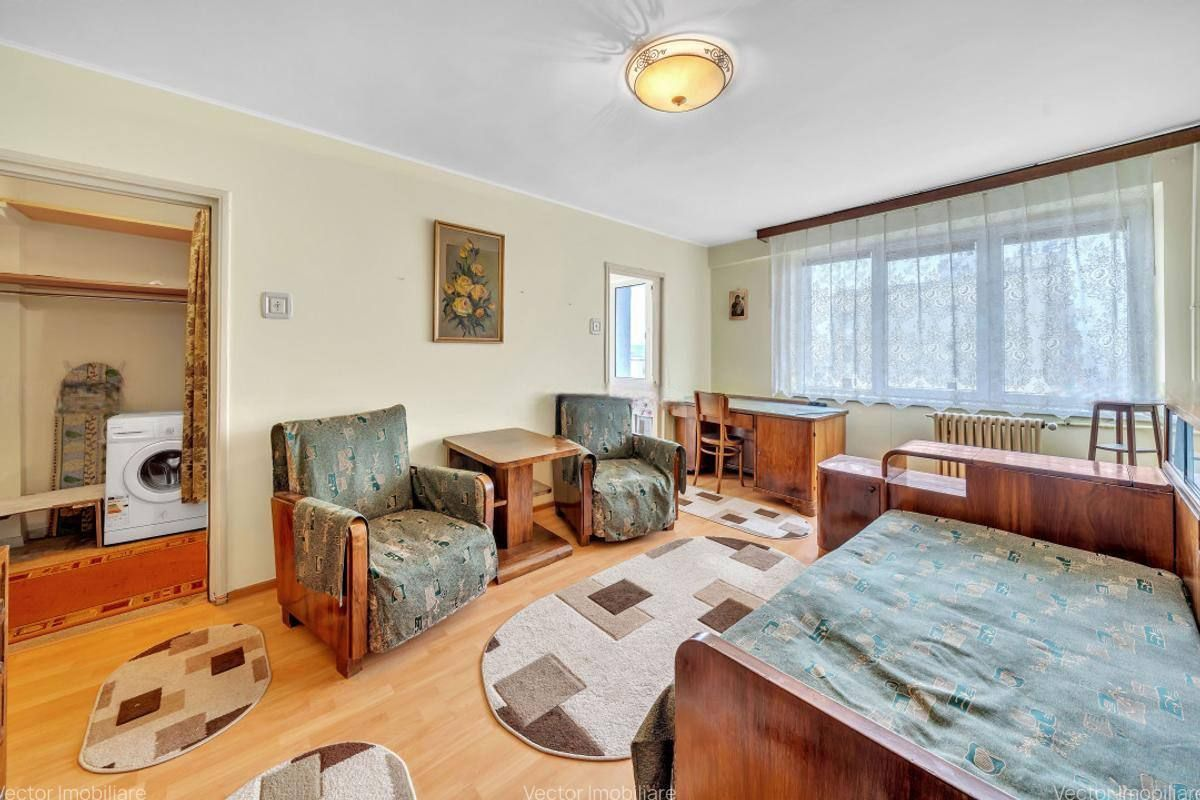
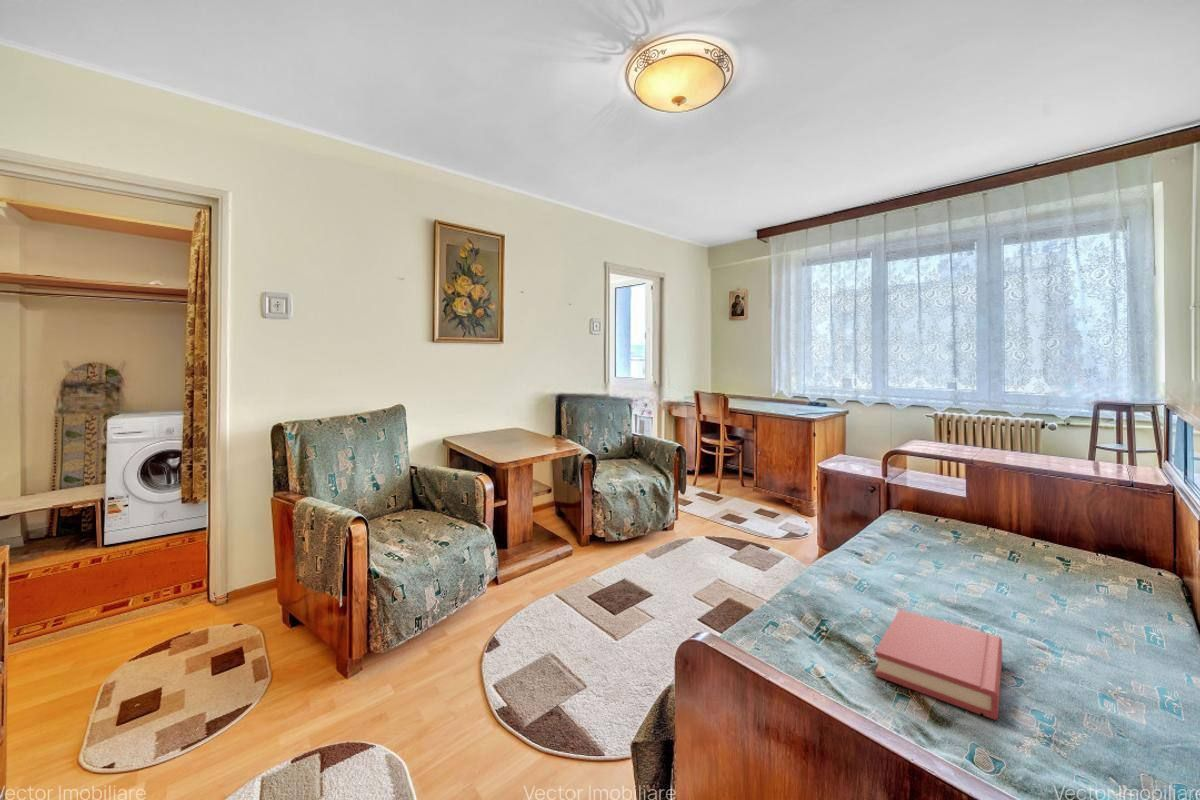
+ hardback book (940, 655)
